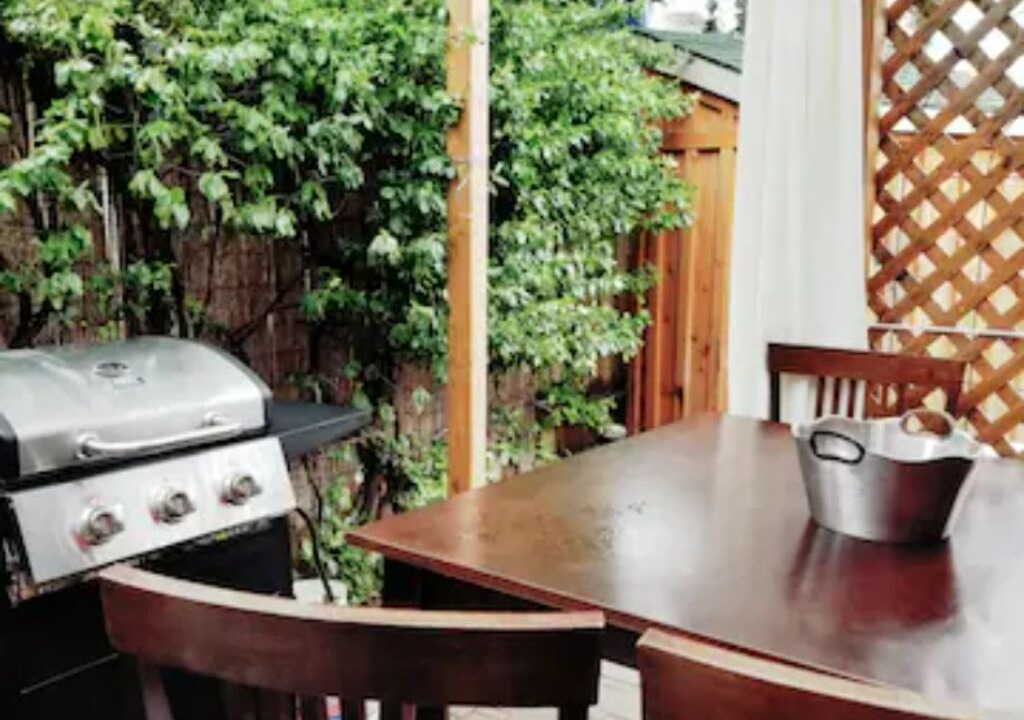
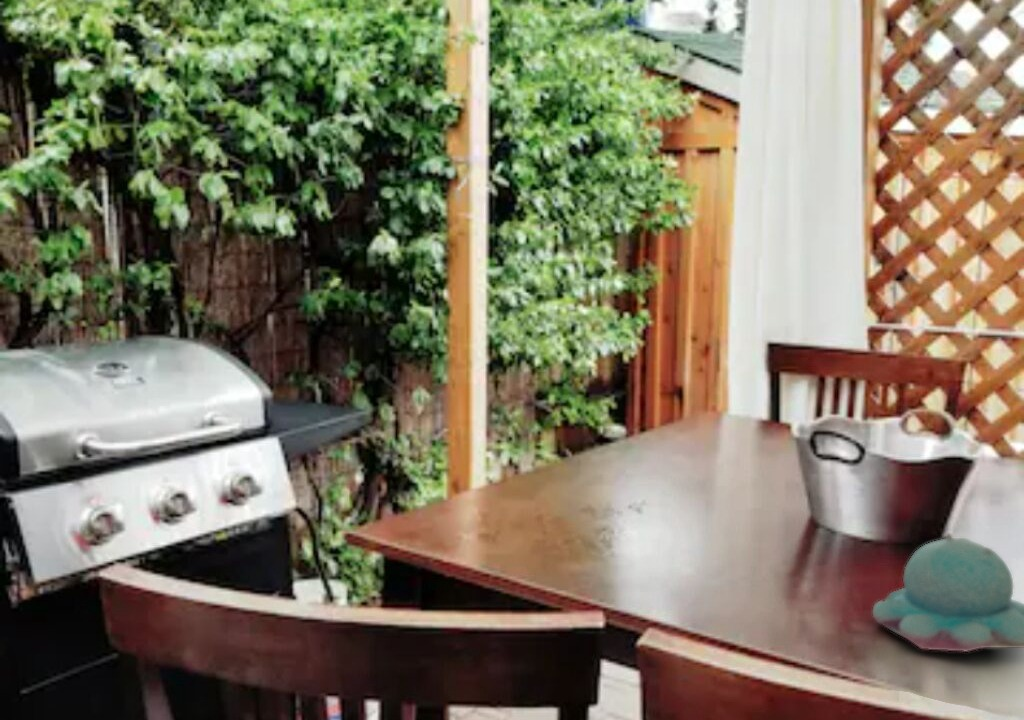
+ candle (953, 582)
